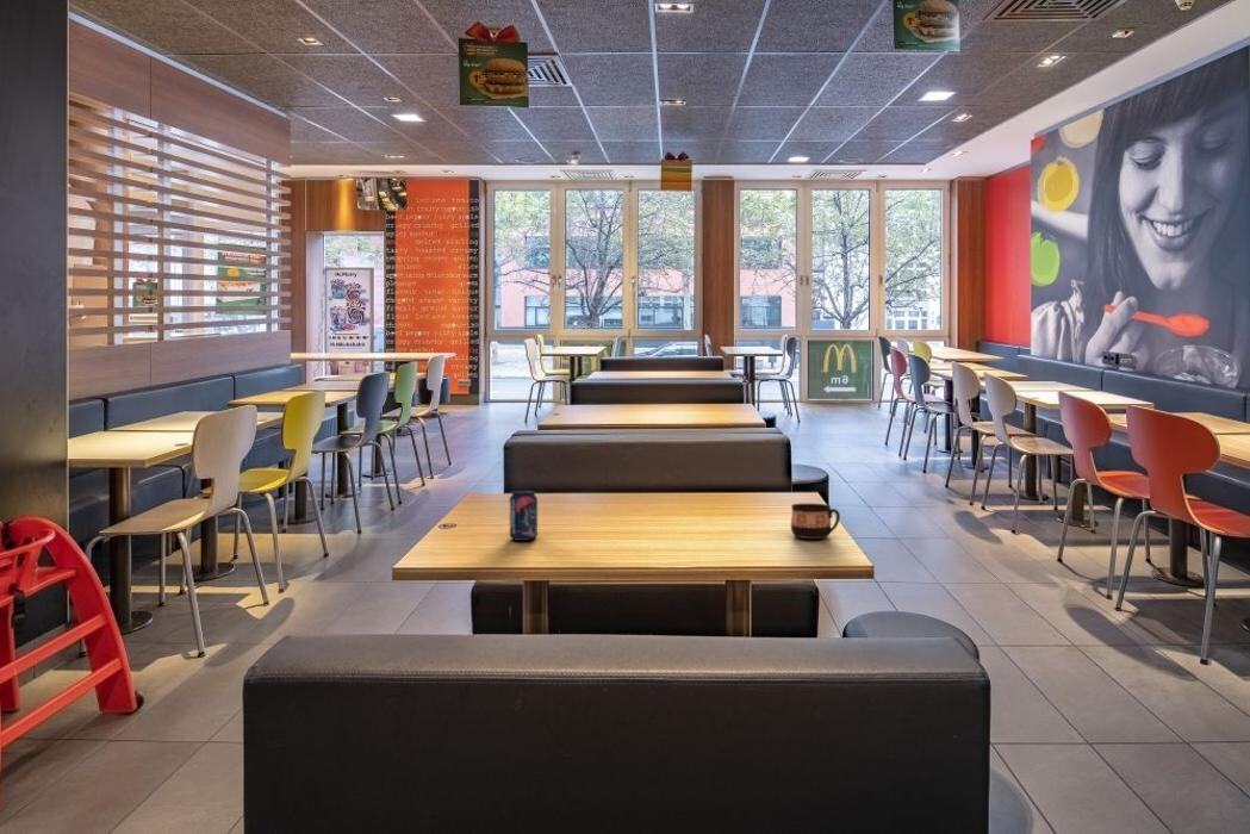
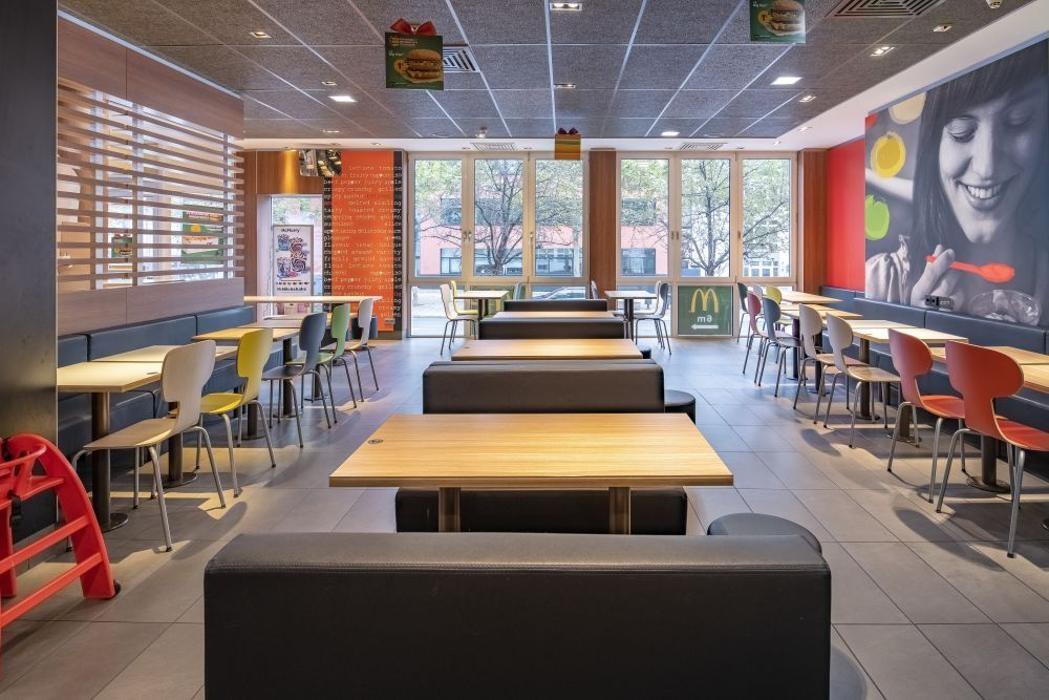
- cup (811, 521)
- beverage can (523, 515)
